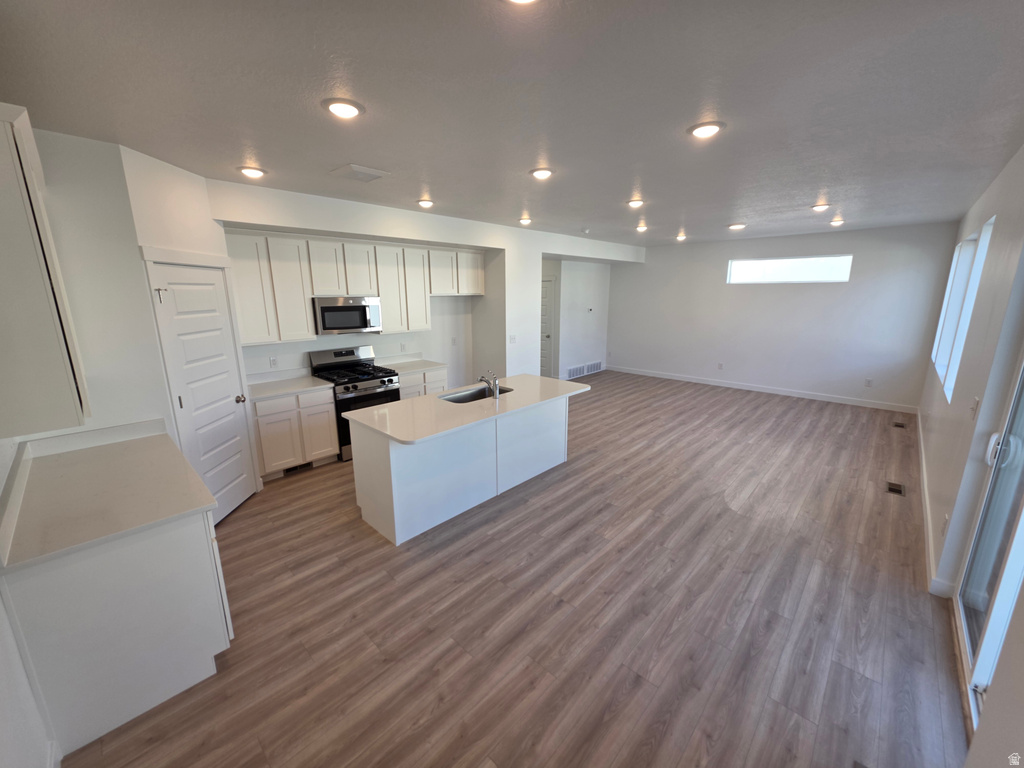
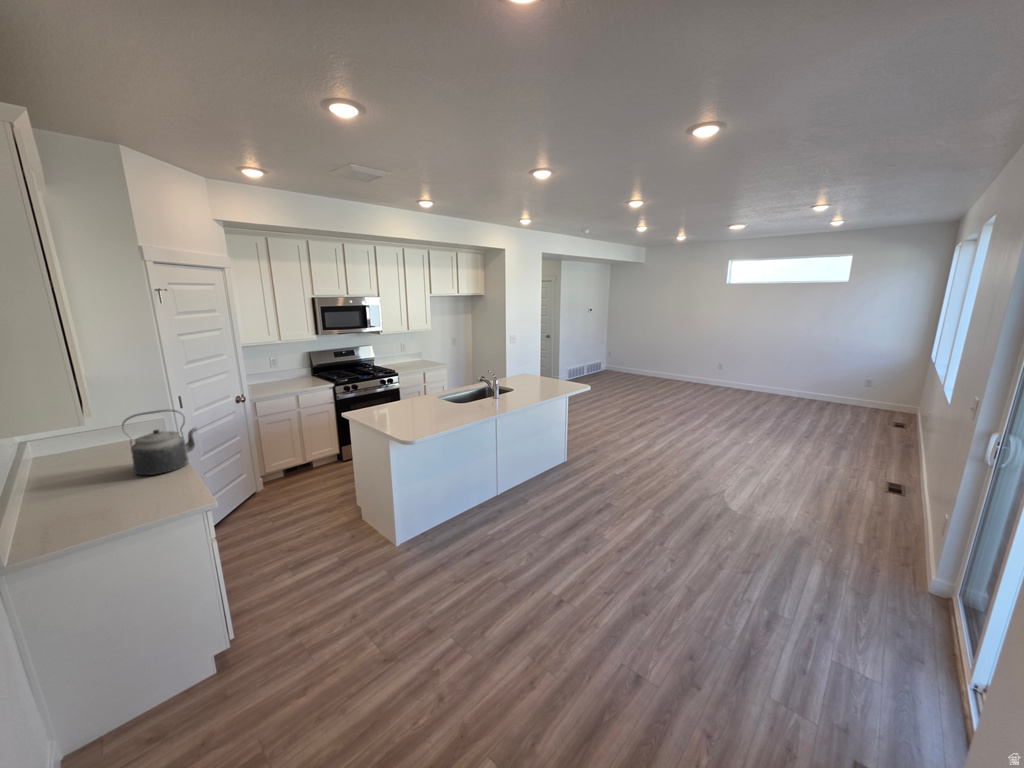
+ kettle (163, 438)
